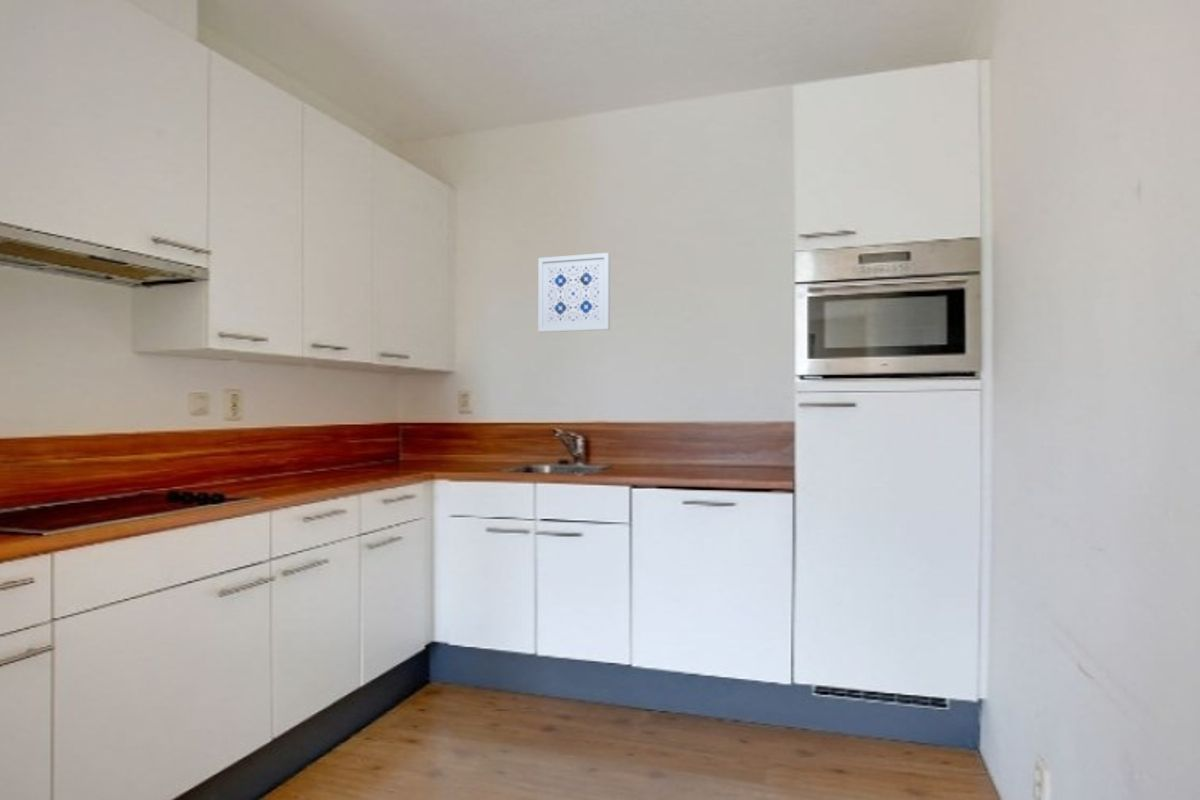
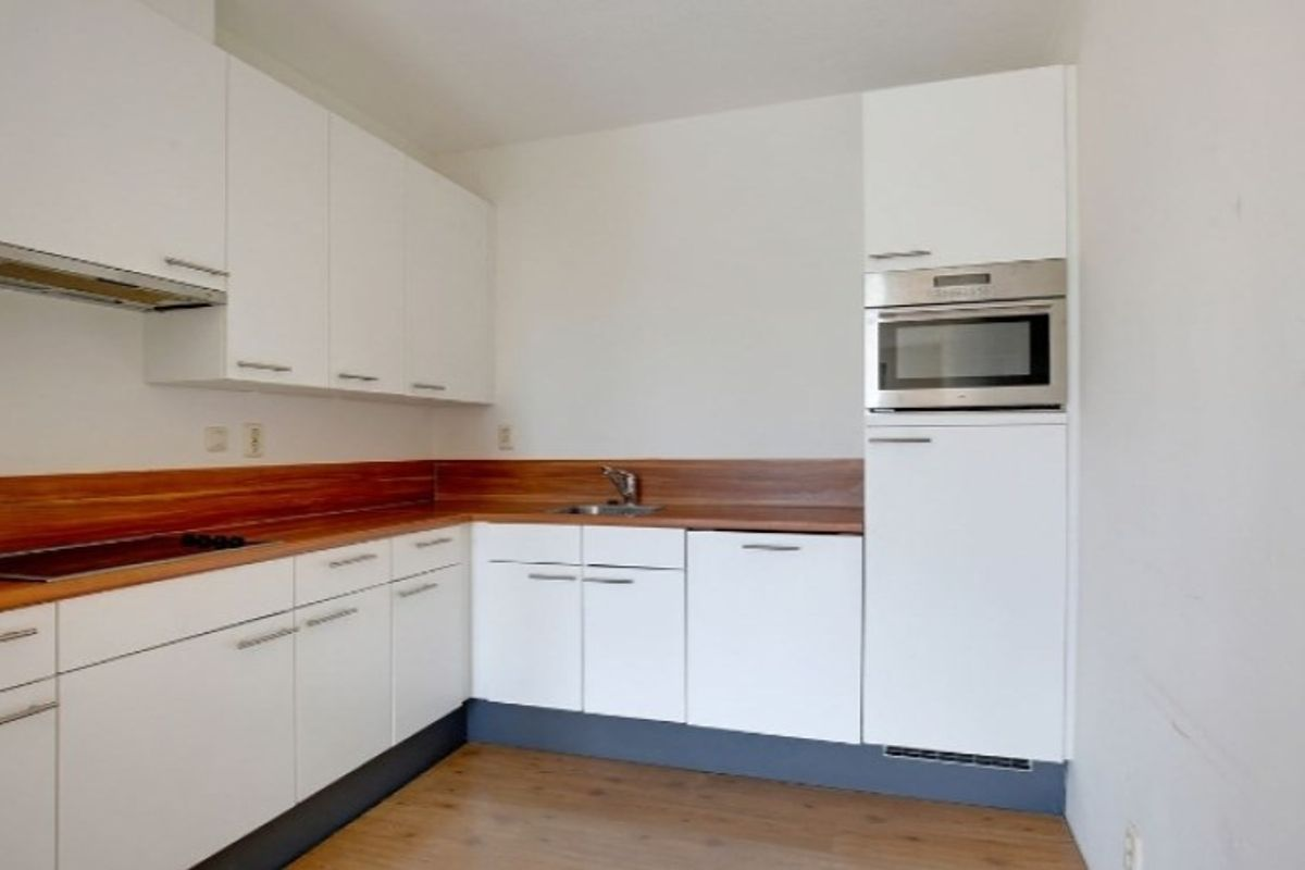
- wall art (573, 293)
